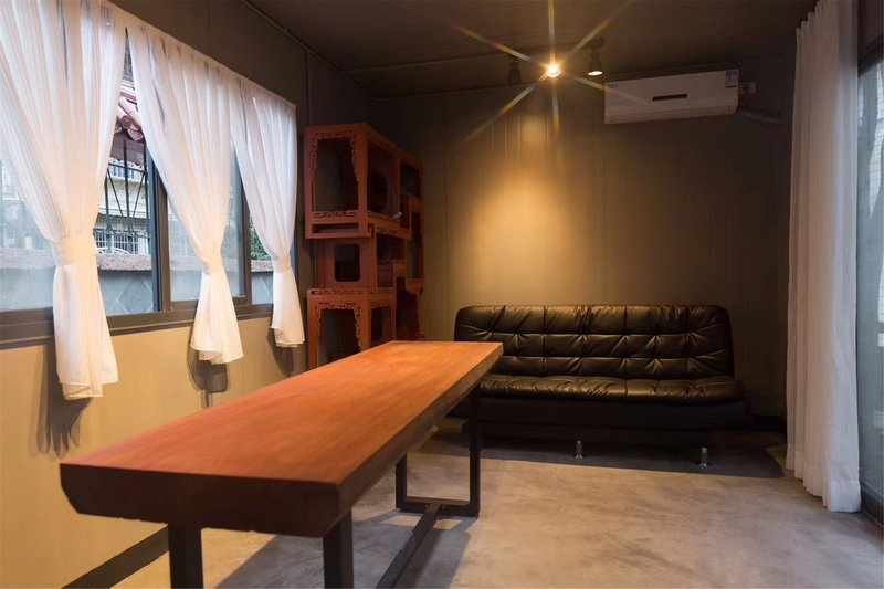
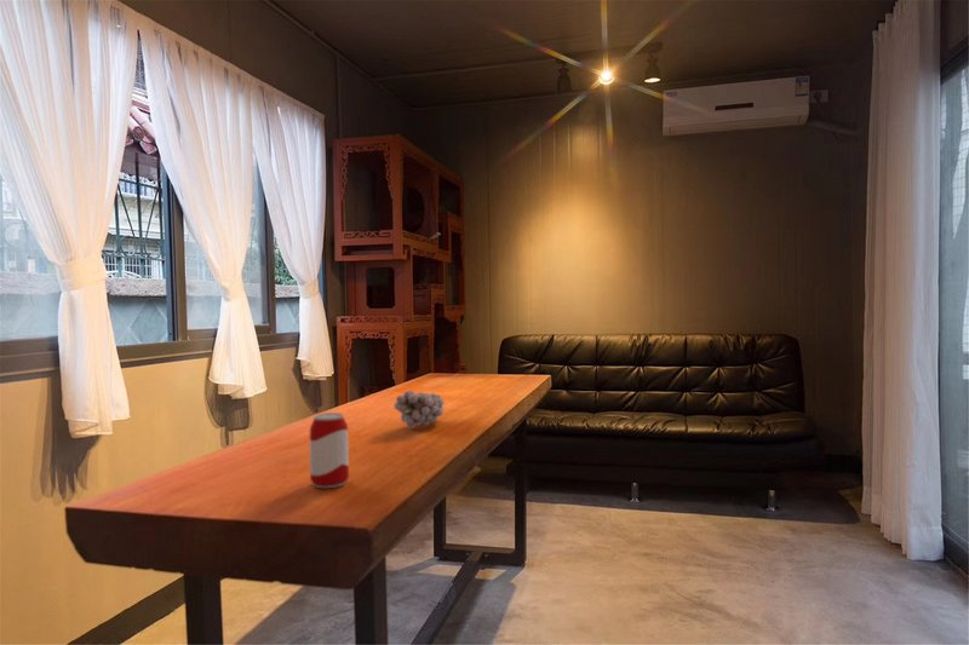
+ beverage can (328, 449)
+ fruit (424, 405)
